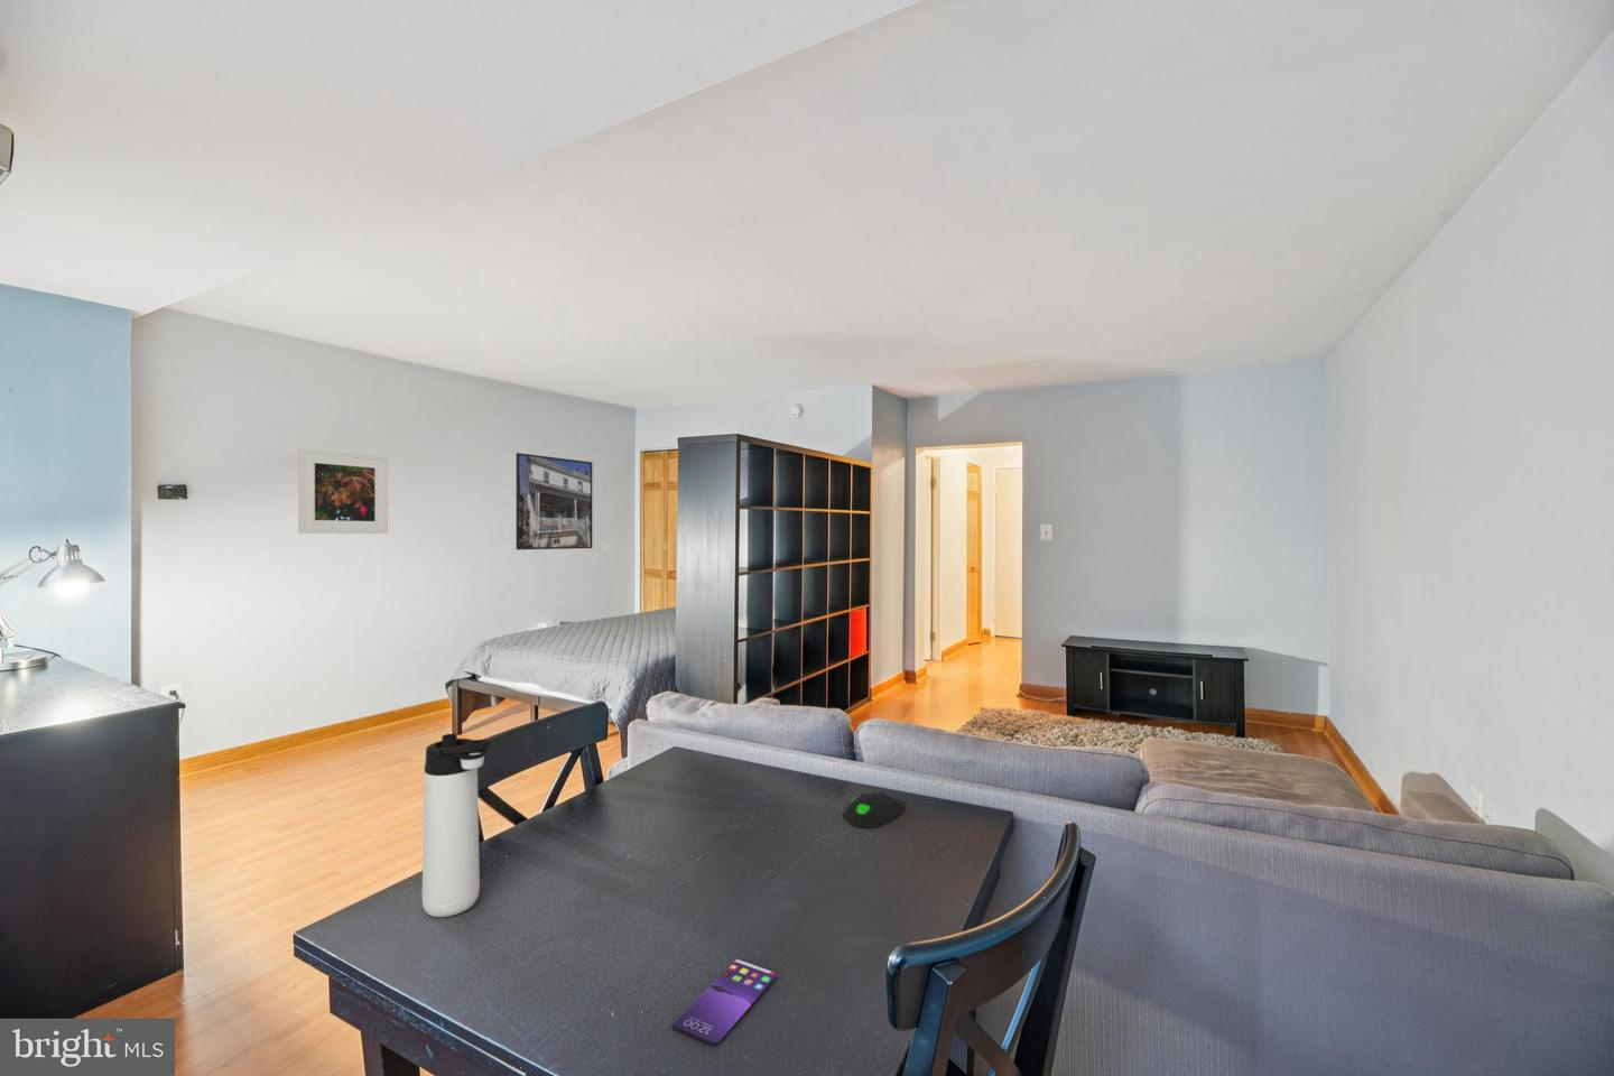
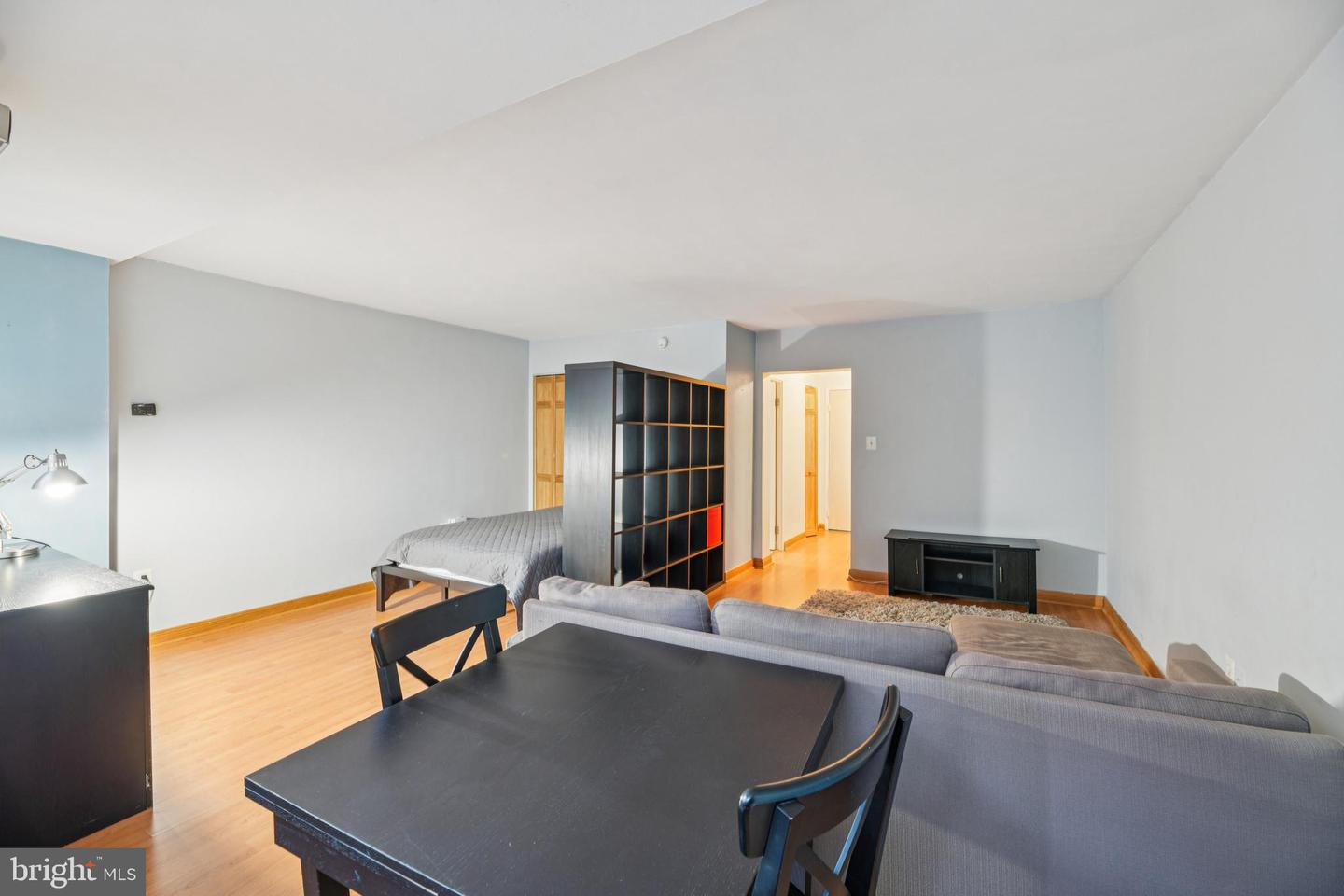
- computer mouse (871, 803)
- smartphone (727, 999)
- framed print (556, 503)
- thermos bottle (459, 823)
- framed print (345, 494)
